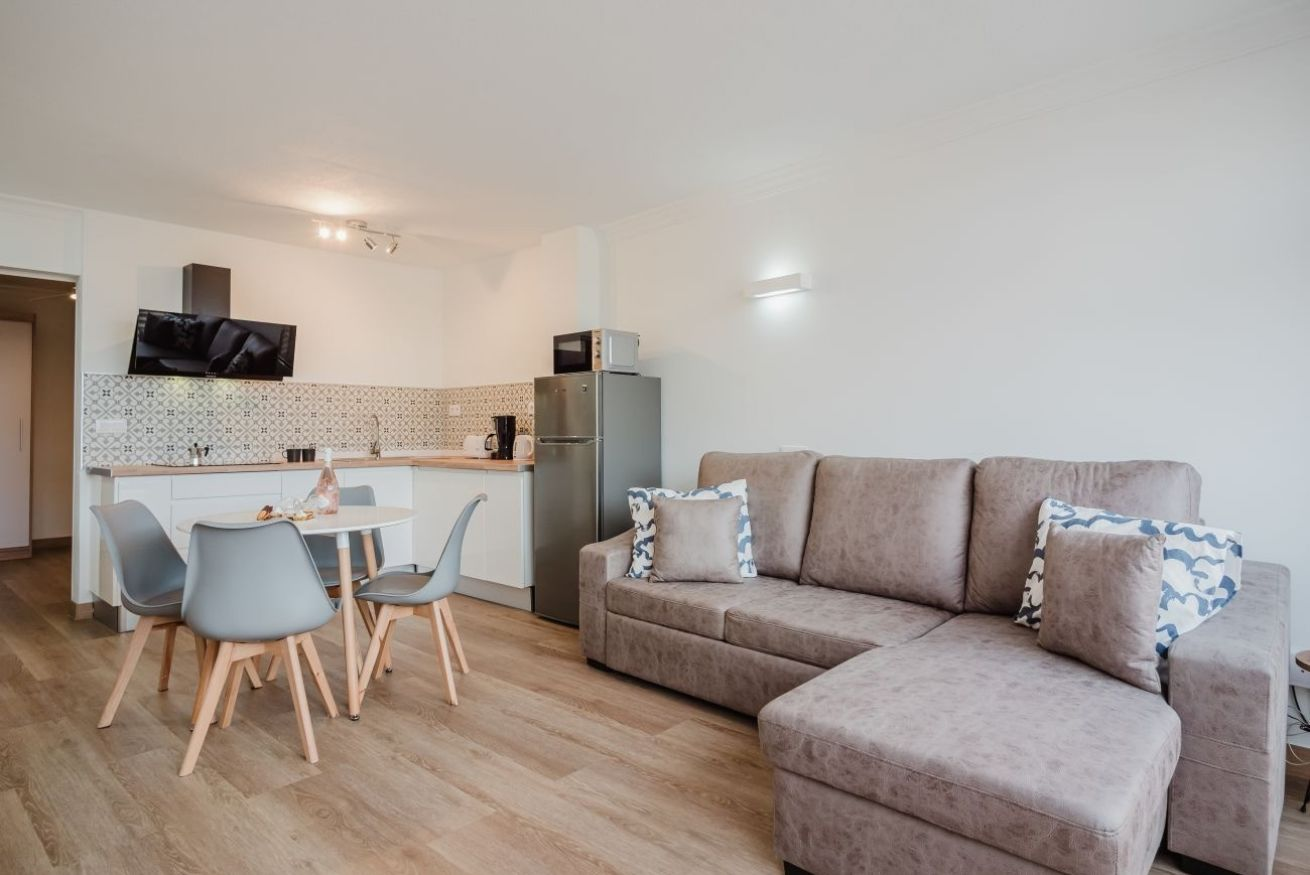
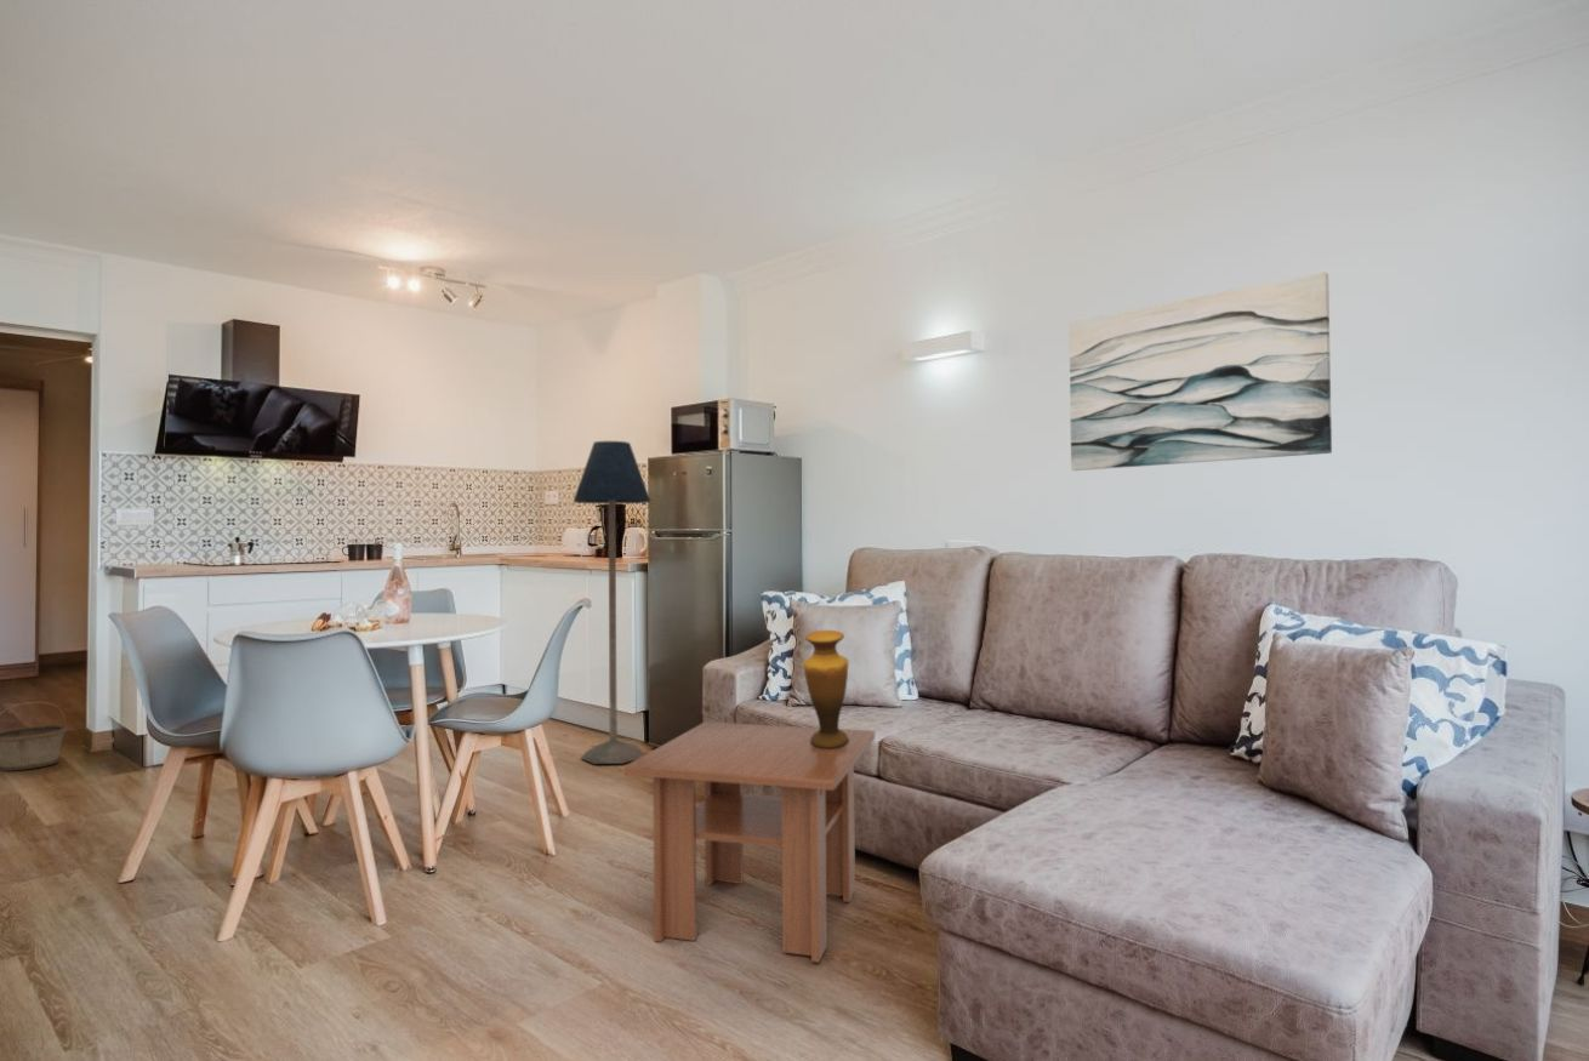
+ wall art (1188, 381)
+ floor lamp (613, 598)
+ coffee table (759, 829)
+ basket (29, 734)
+ vase (826, 688)
